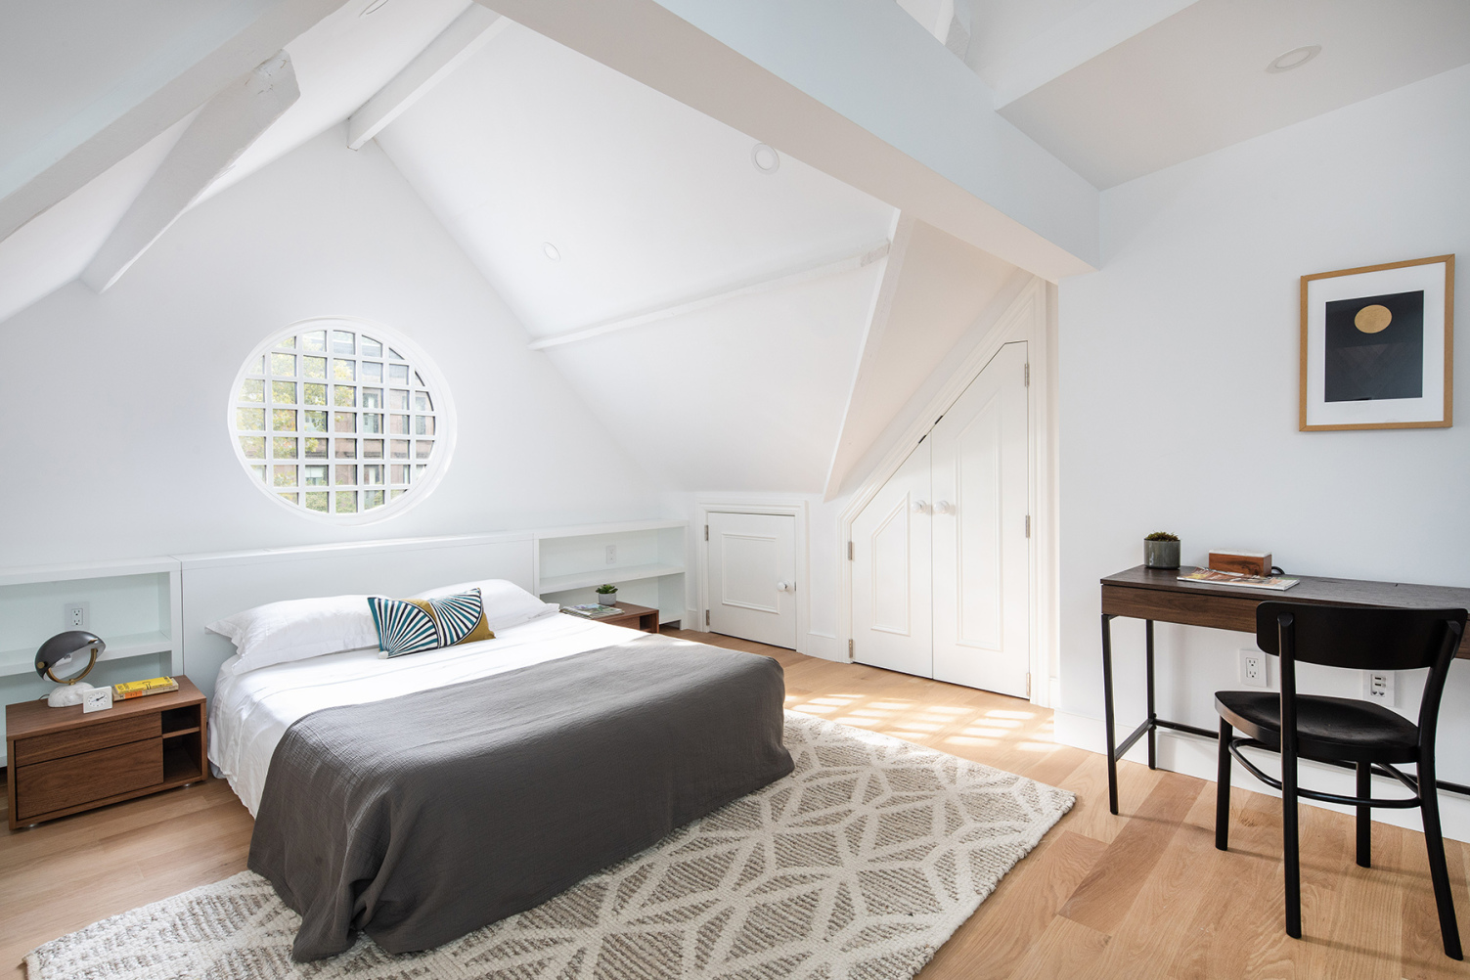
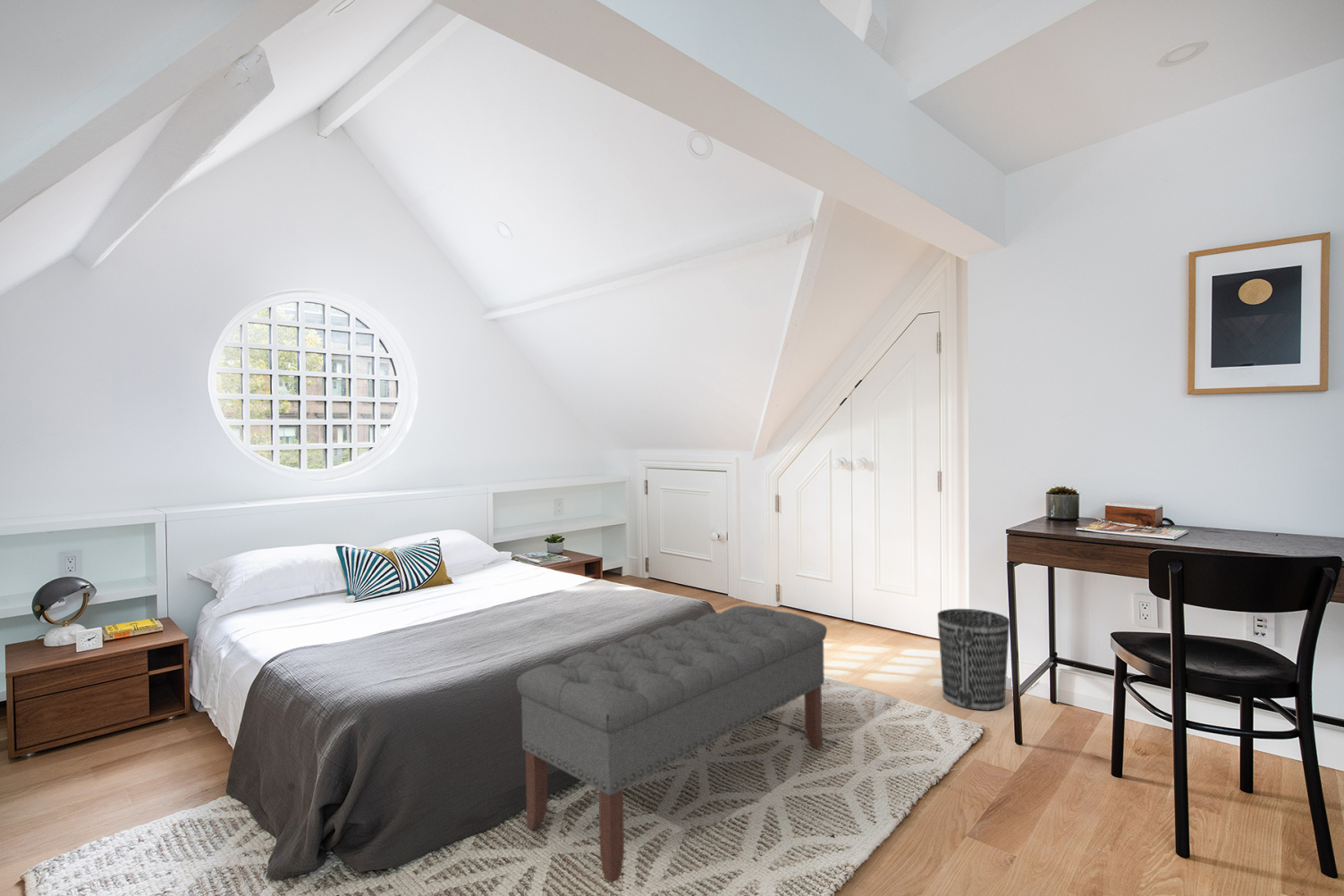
+ bench (689, 710)
+ wastebasket (973, 658)
